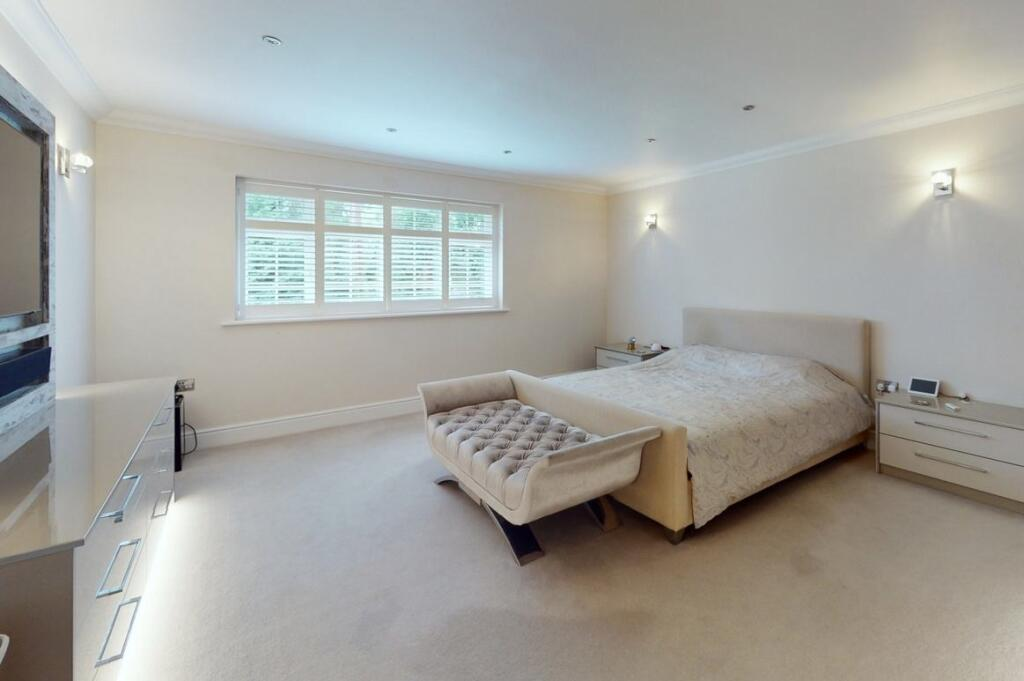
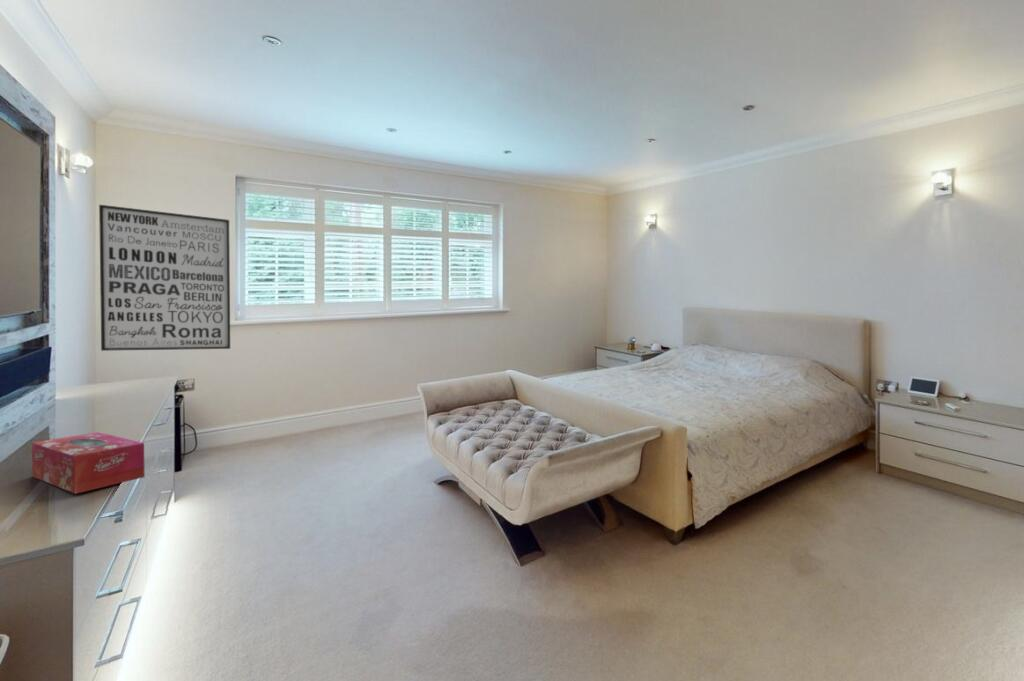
+ wall art (169, 281)
+ tissue box (88, 459)
